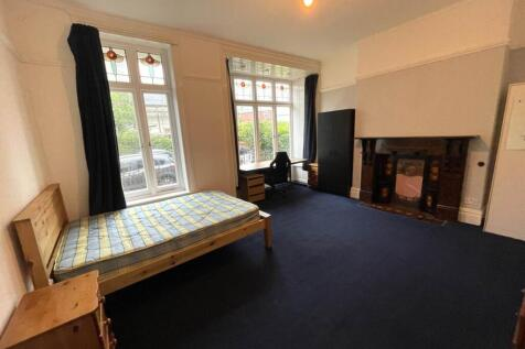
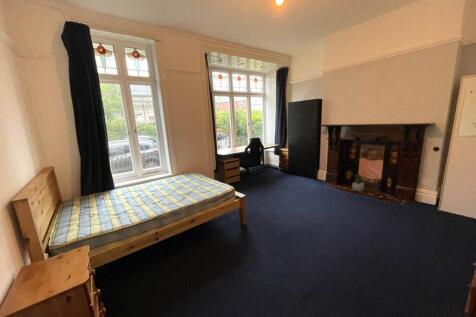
+ potted plant (357, 182)
